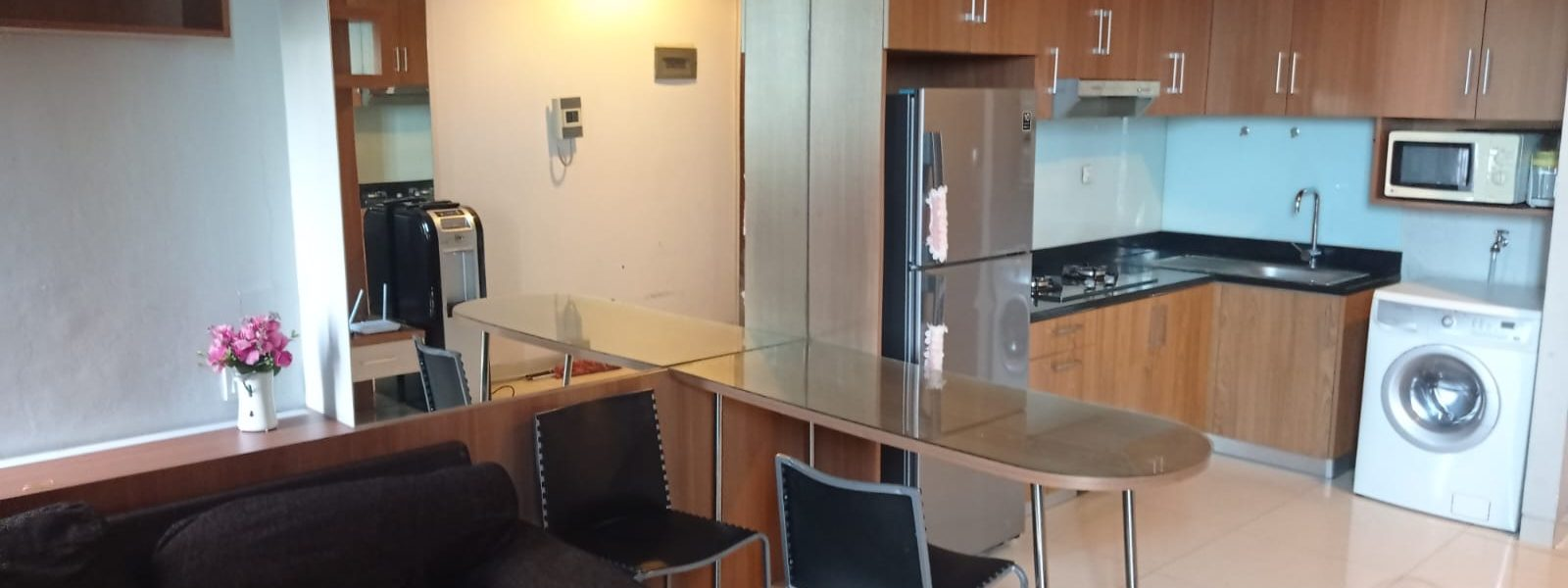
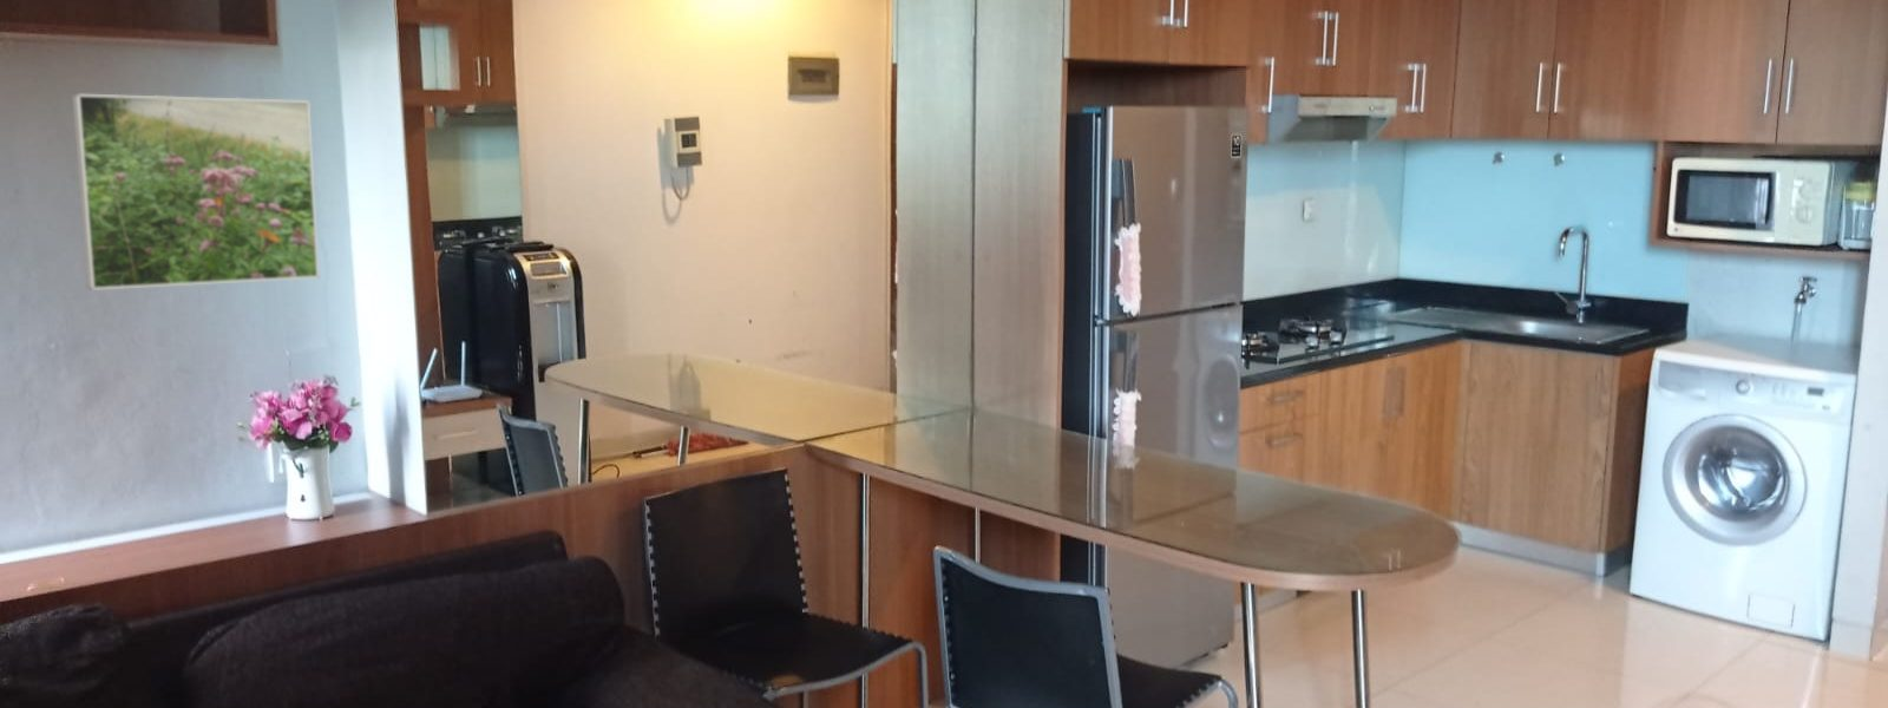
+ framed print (202, 191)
